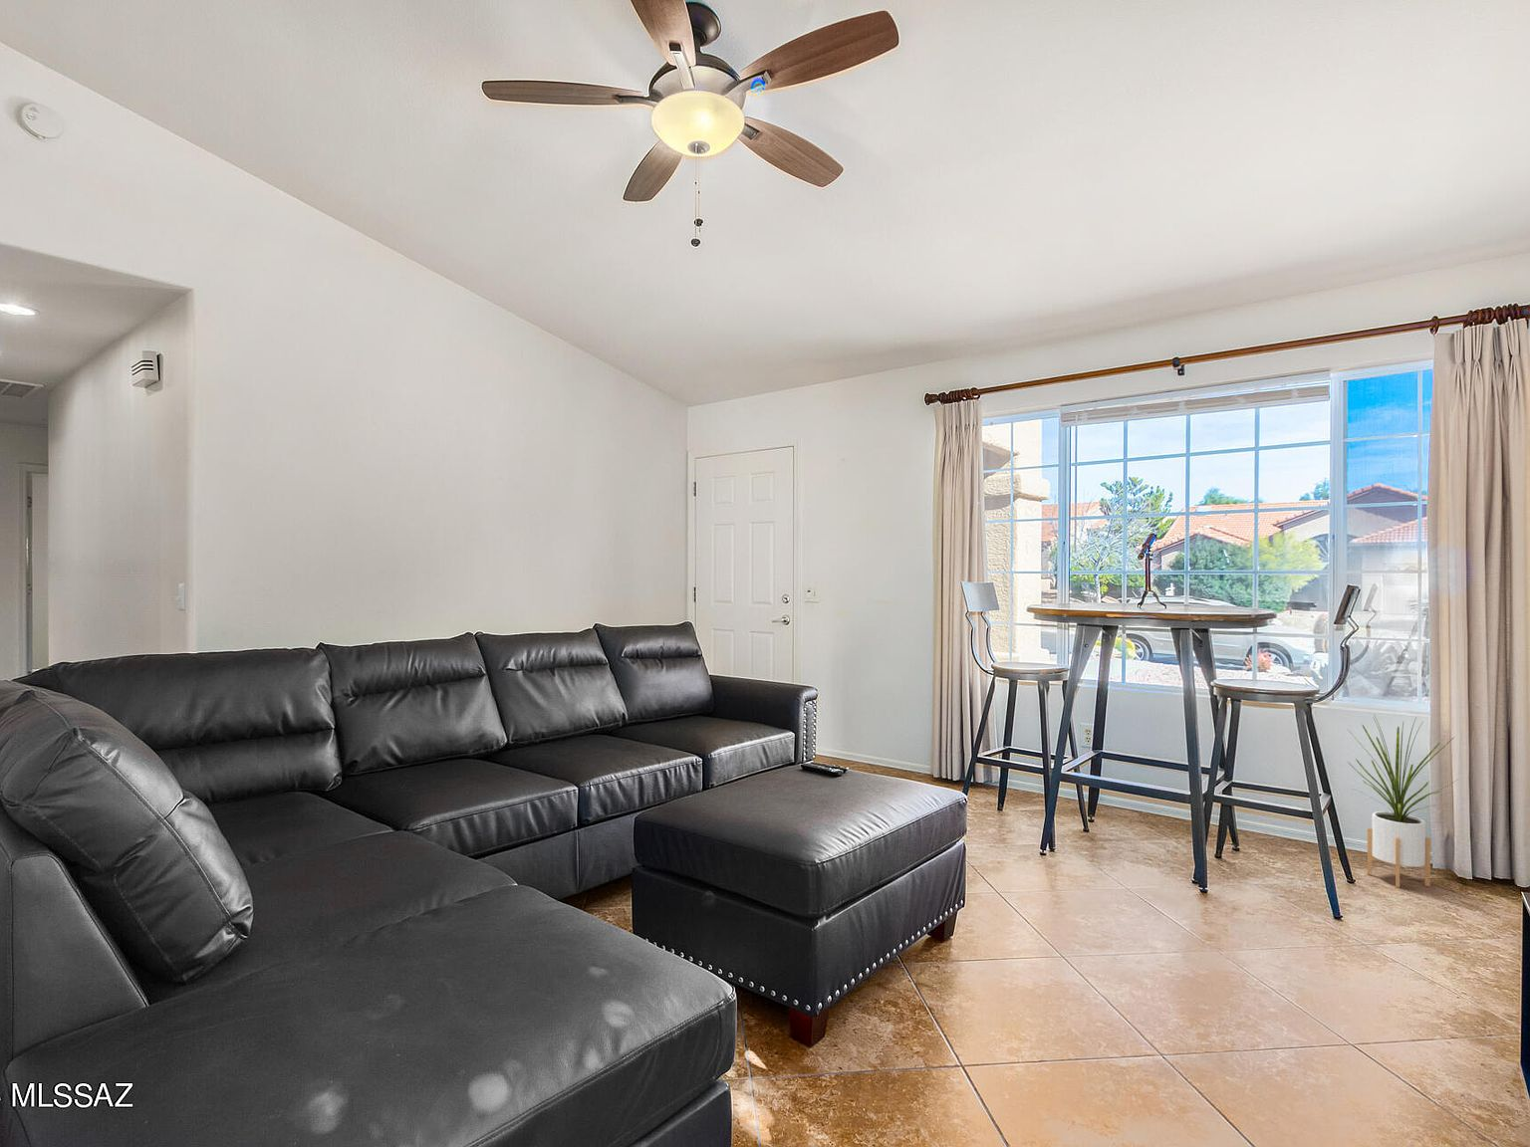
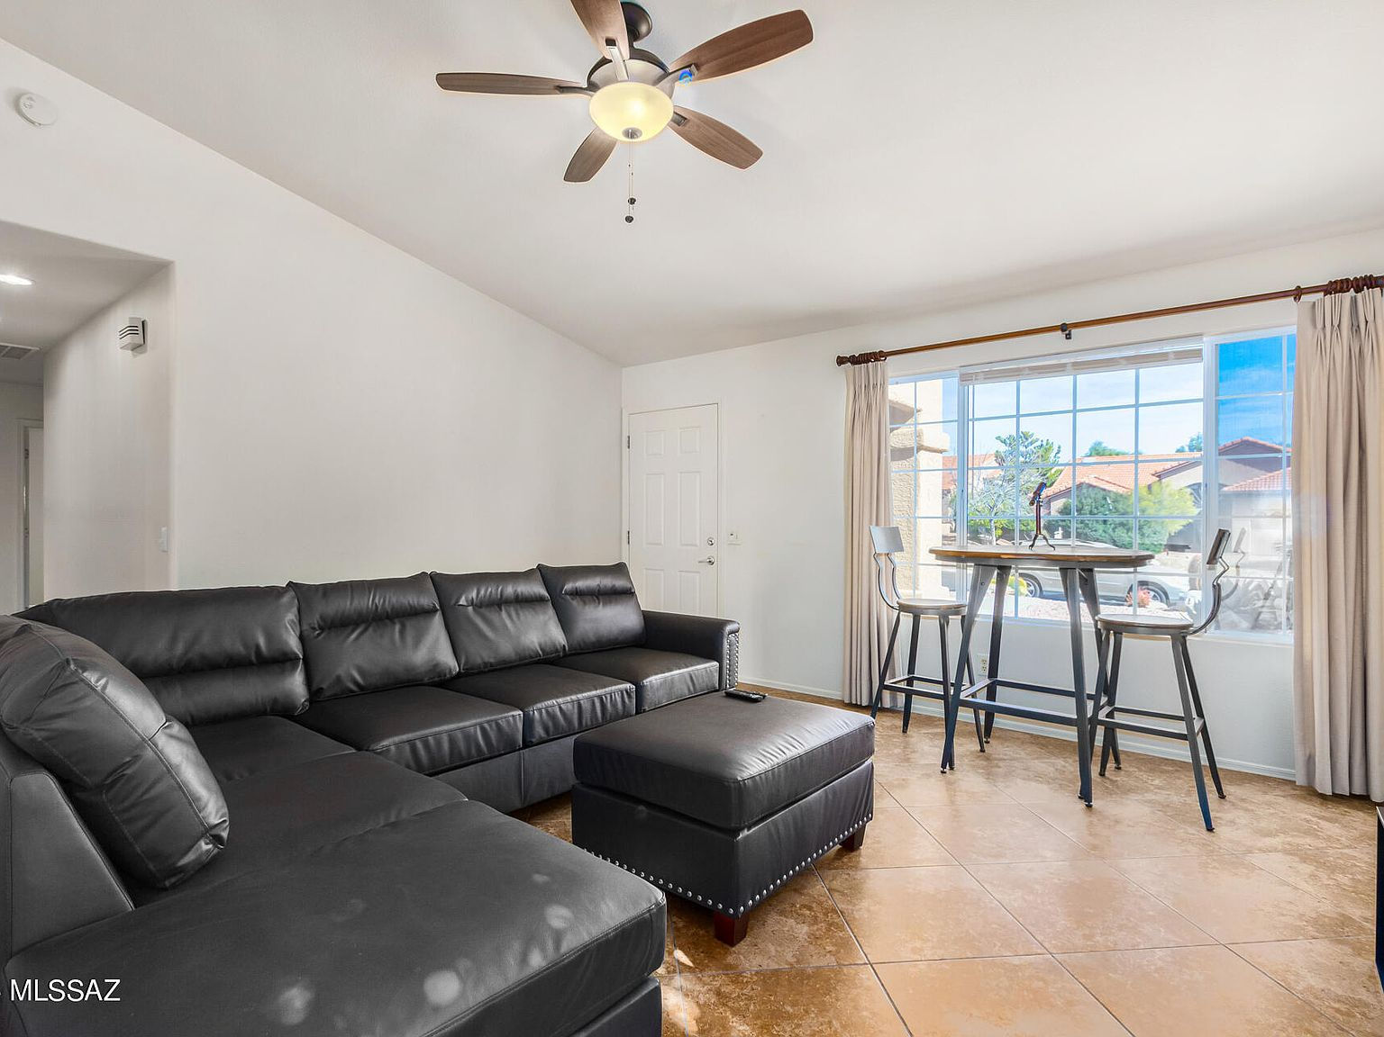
- house plant (1400, 798)
